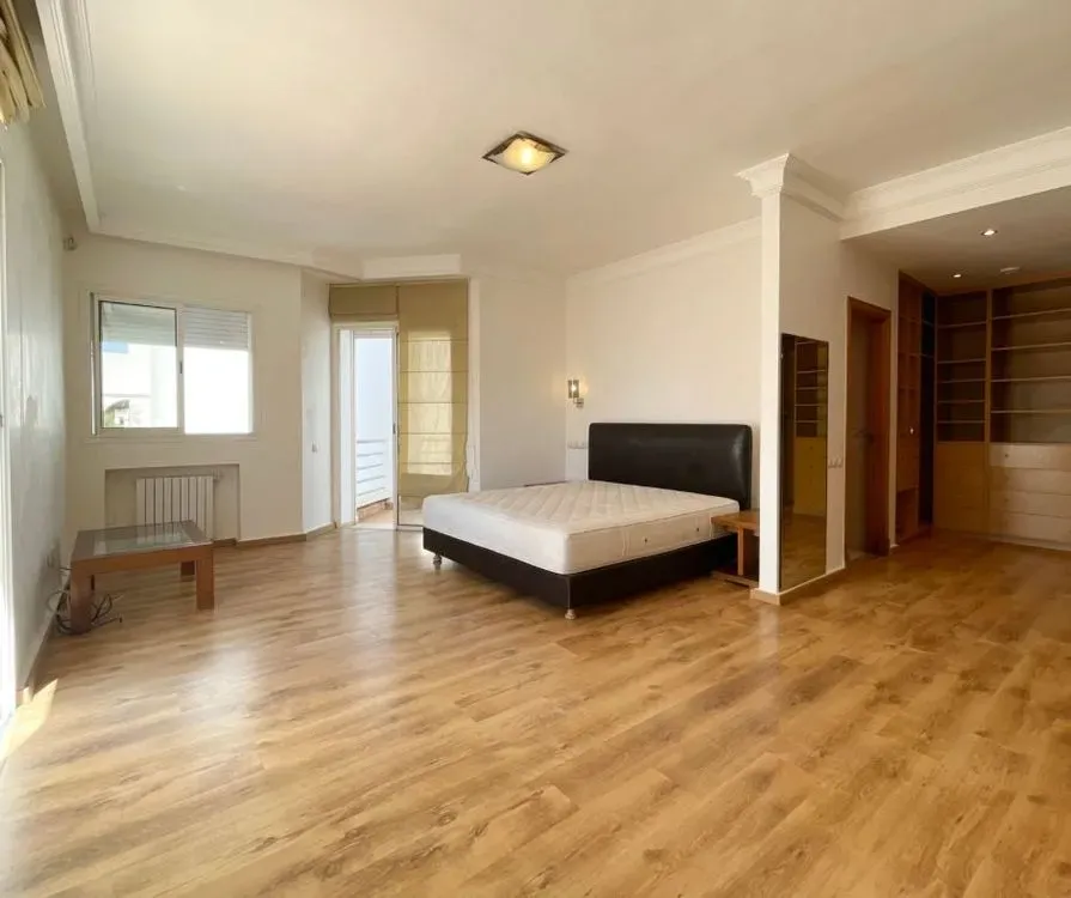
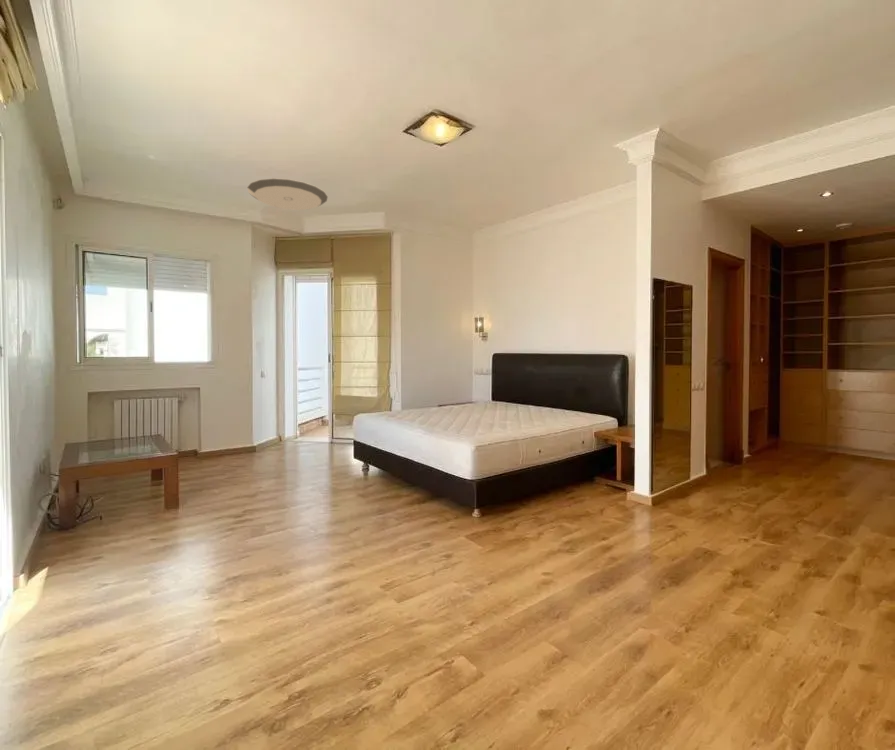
+ ceiling light fixture (288, 196)
